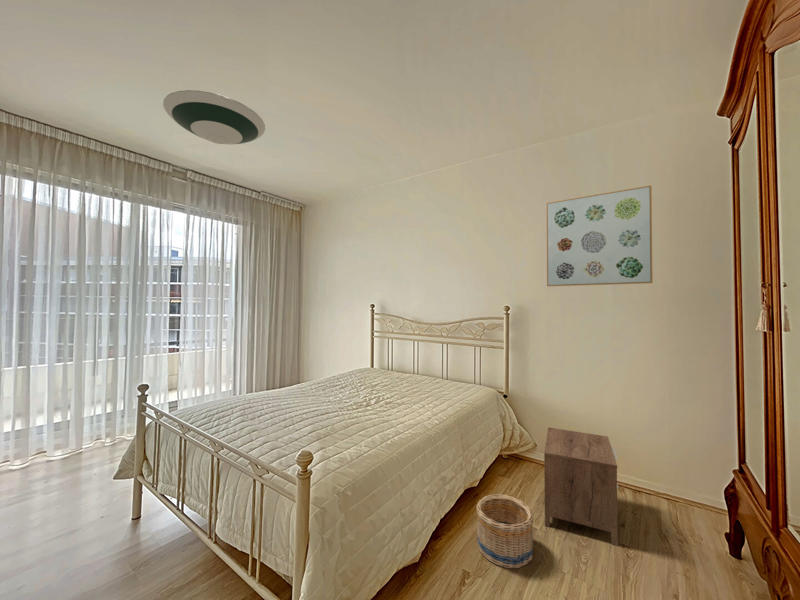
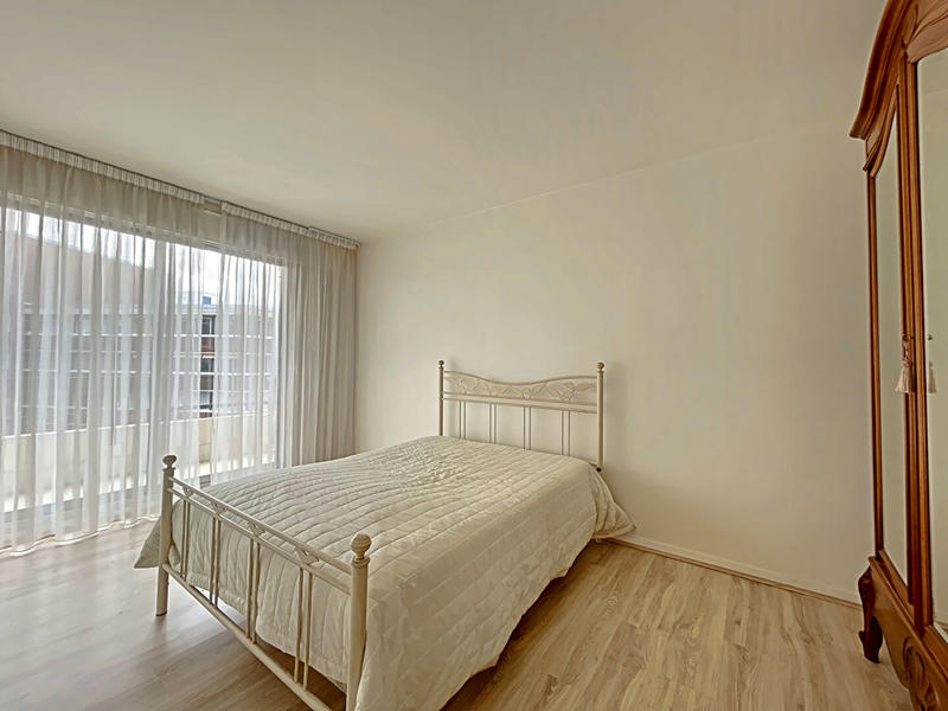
- wall art (595, 239)
- basket (504, 528)
- nightstand (578, 478)
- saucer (217, 129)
